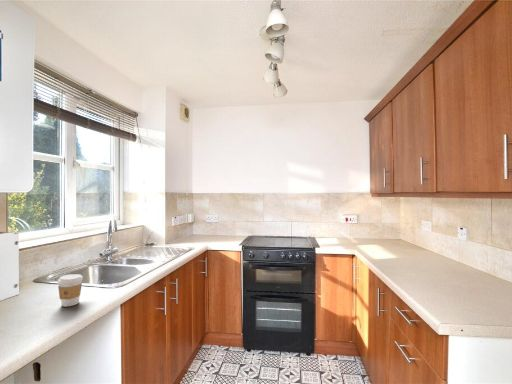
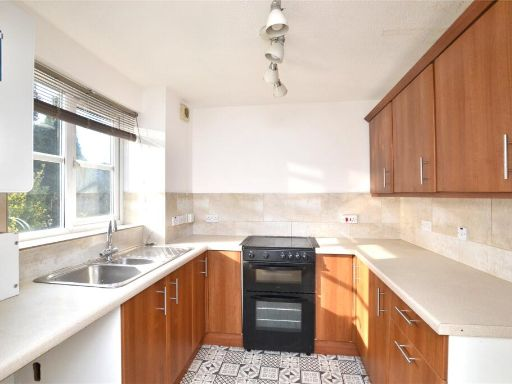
- coffee cup (70, 289)
